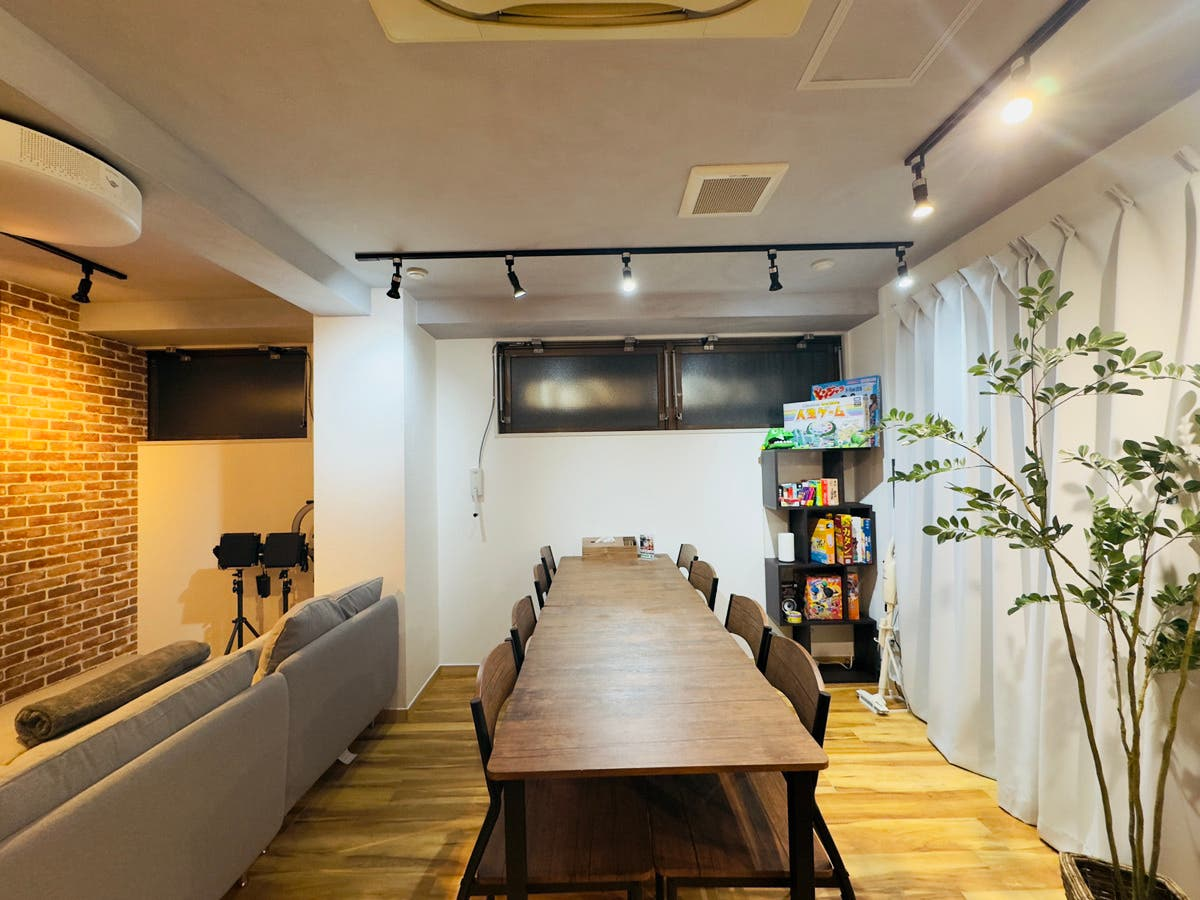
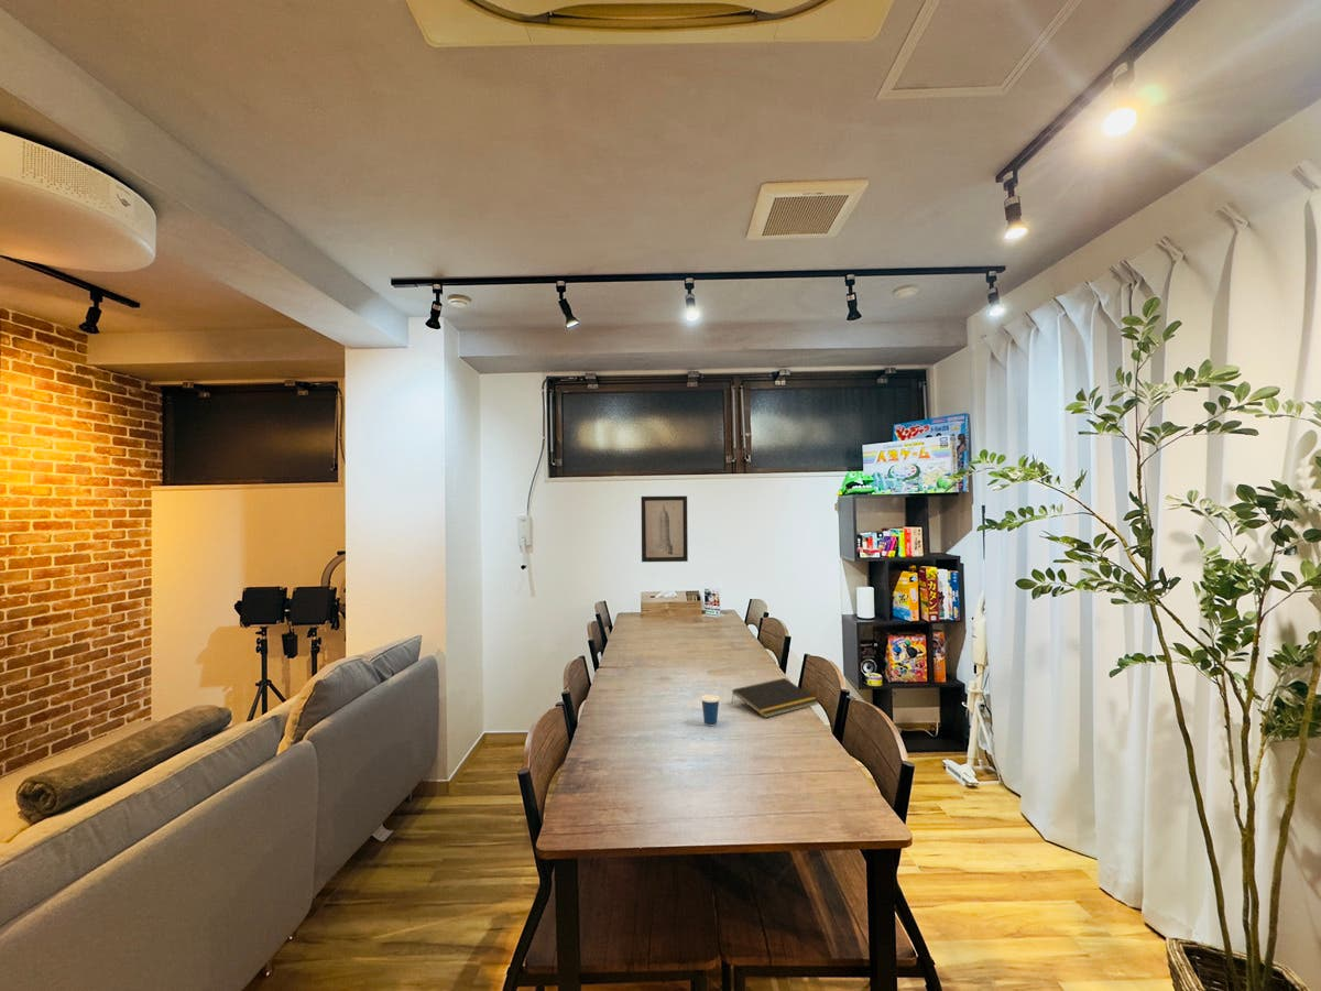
+ cup (710, 703)
+ wall art (664, 529)
+ notepad (775, 696)
